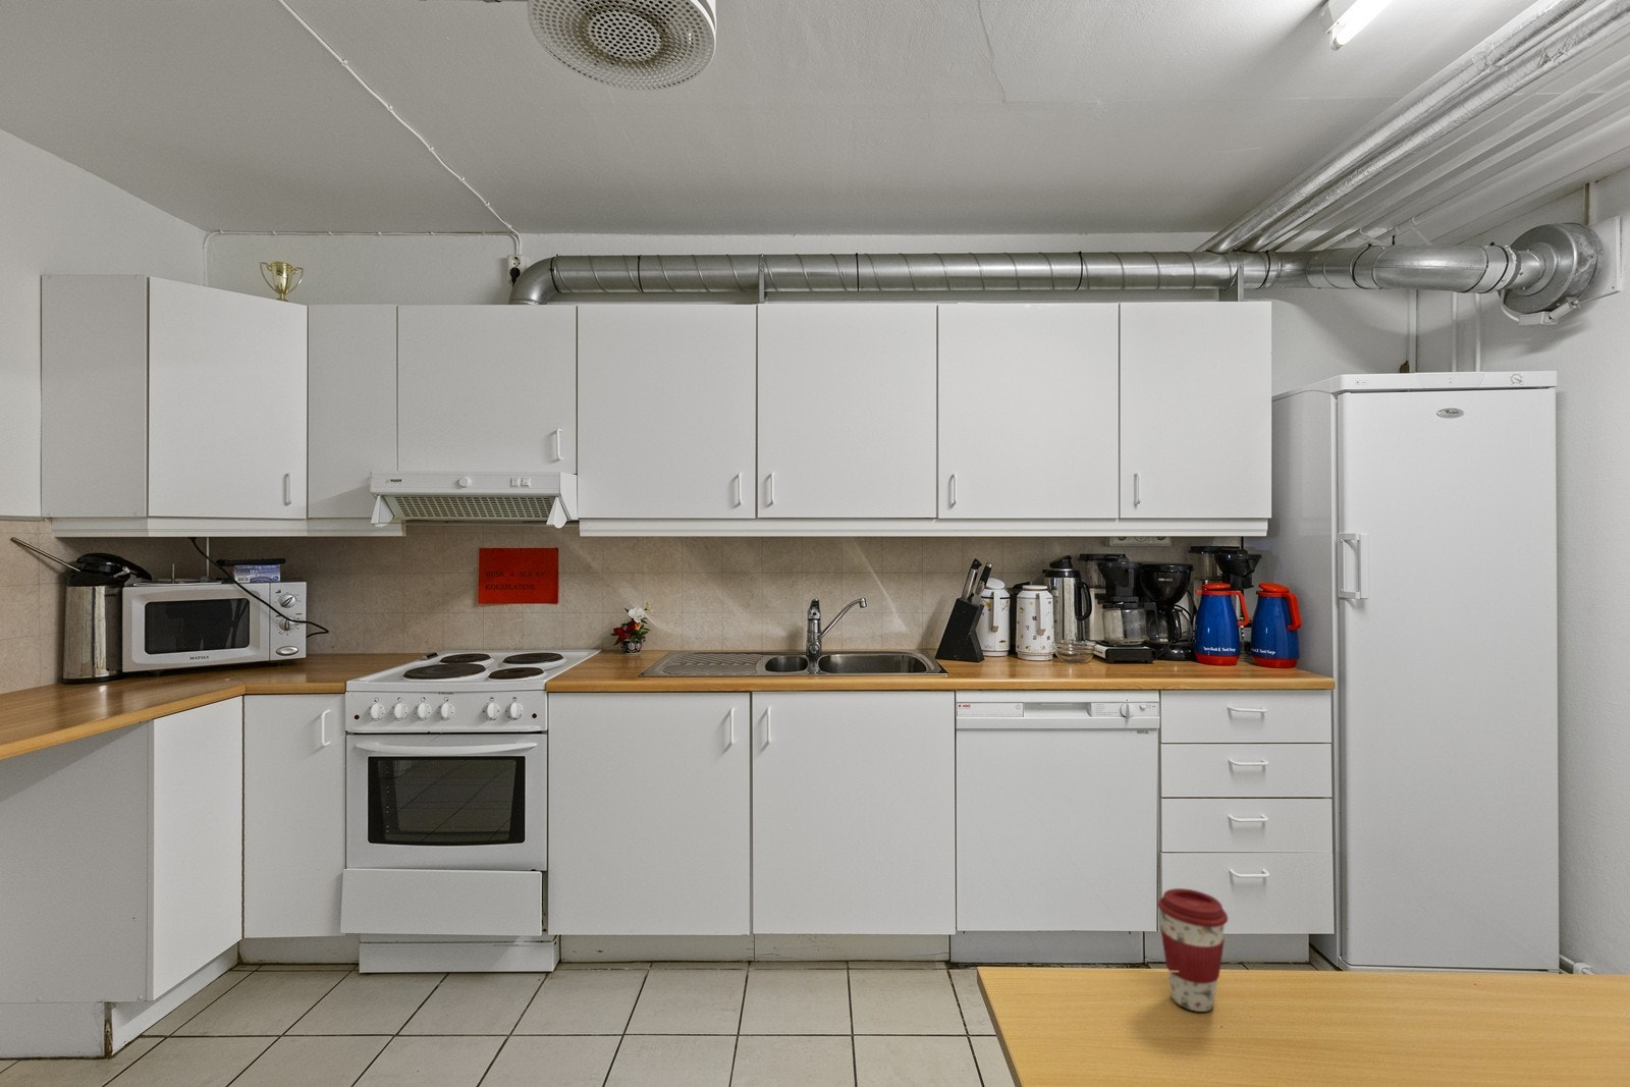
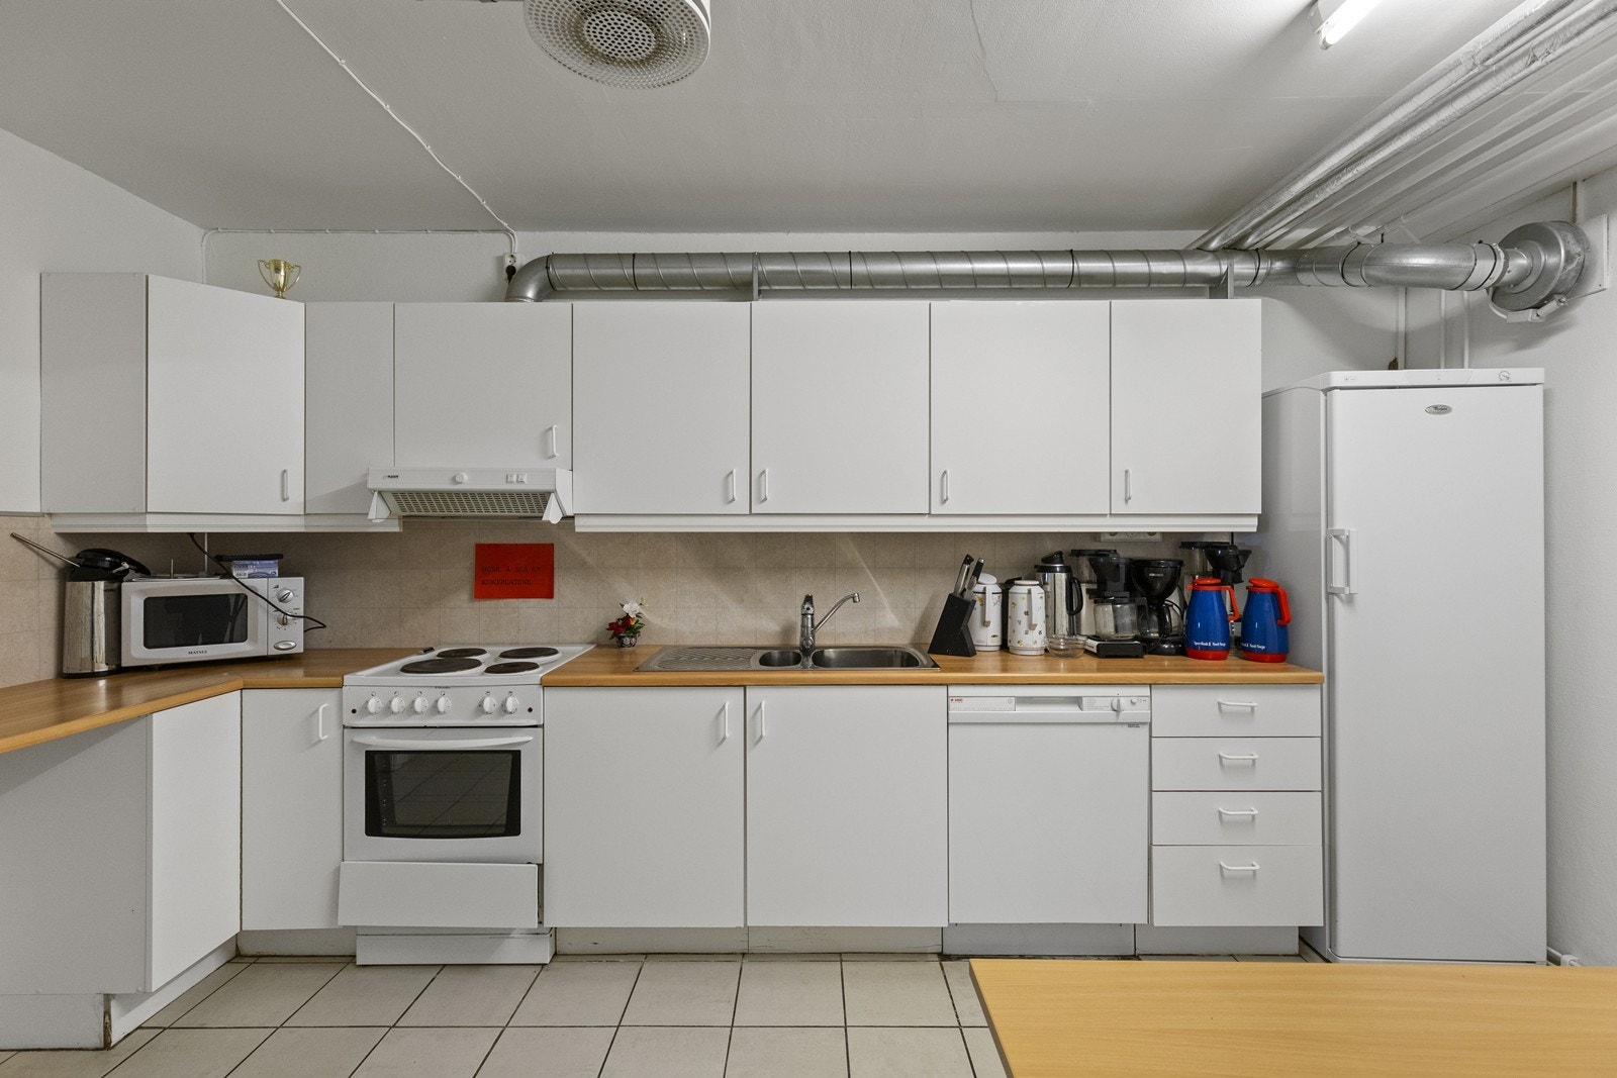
- coffee cup (1192, 950)
